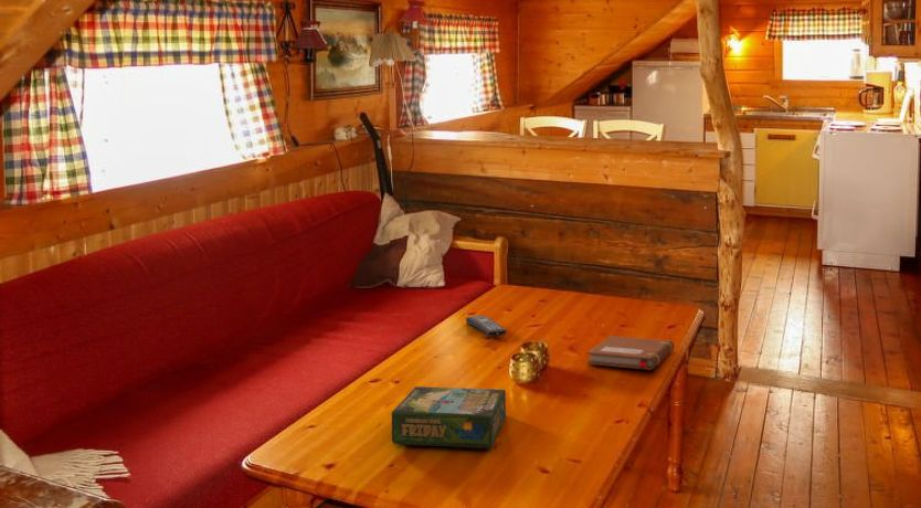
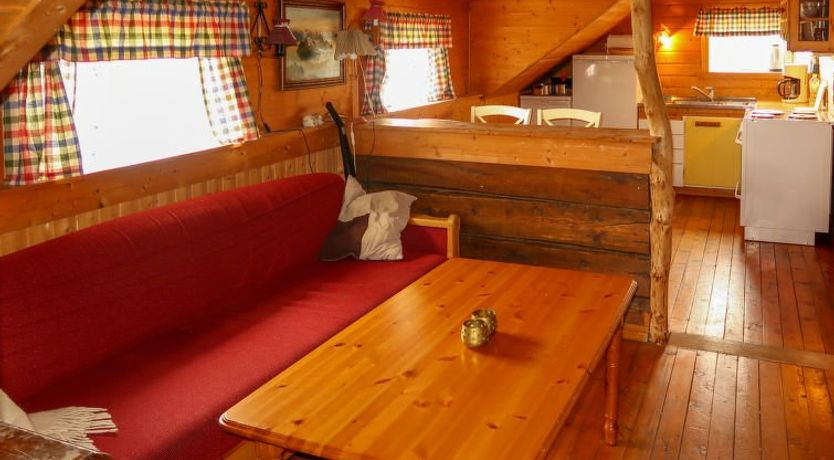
- remote control (485, 325)
- board game (451, 415)
- notebook (631, 352)
